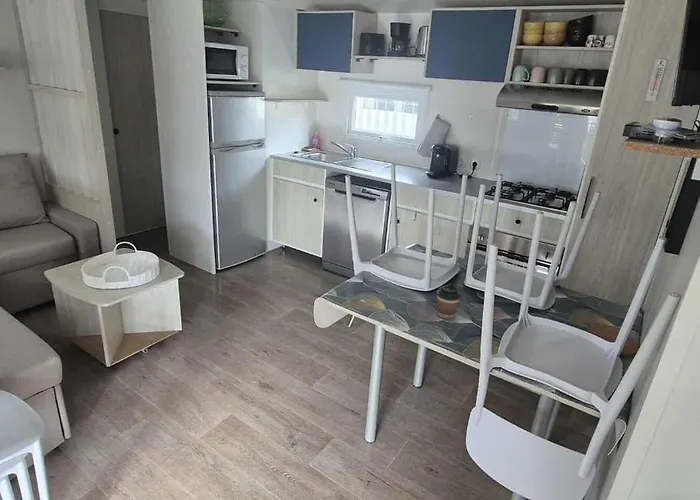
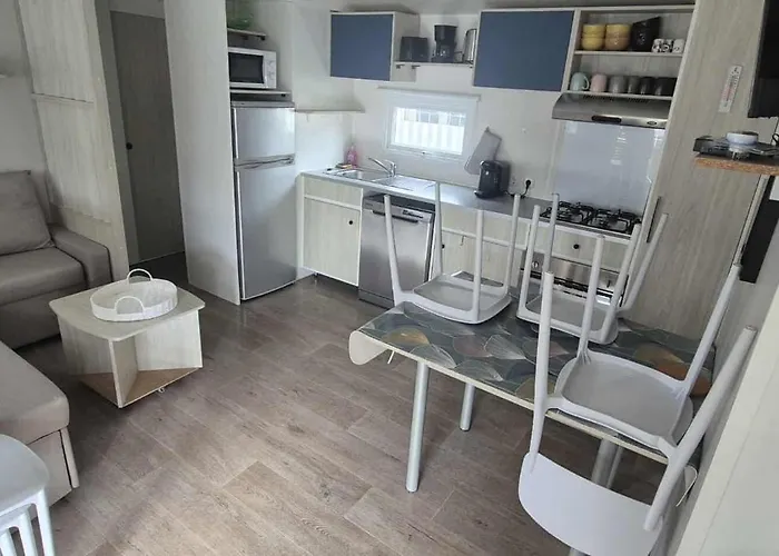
- coffee cup (447, 300)
